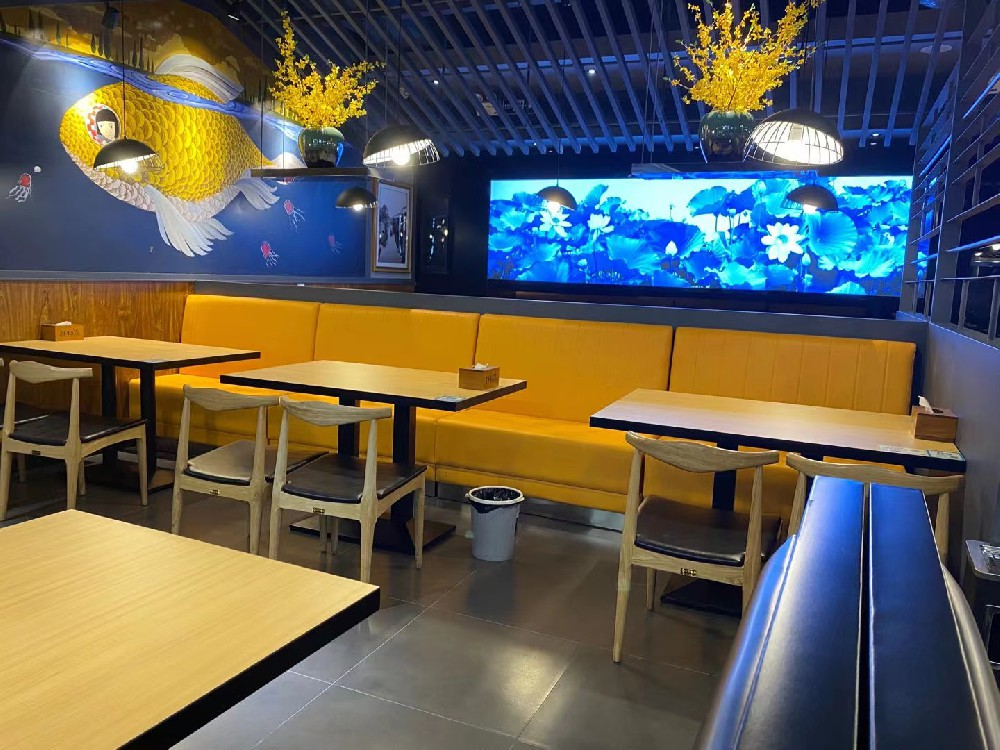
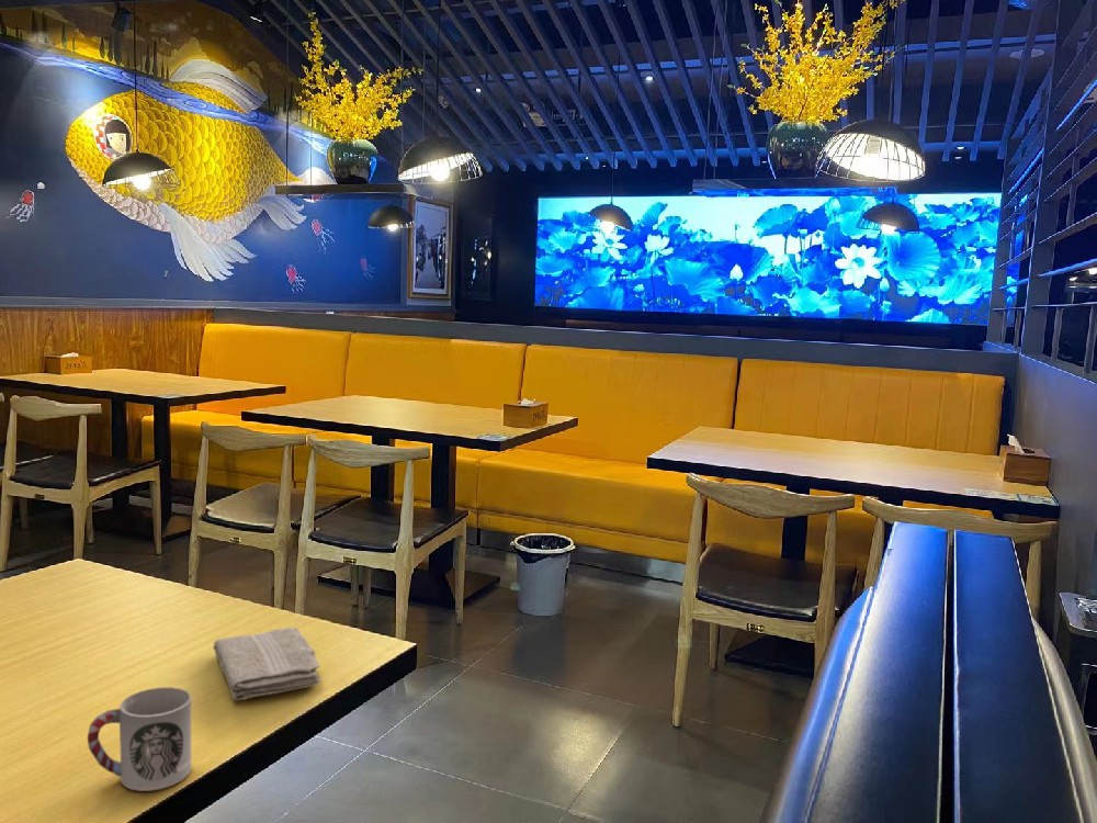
+ washcloth (265, 658)
+ cup (140, 740)
